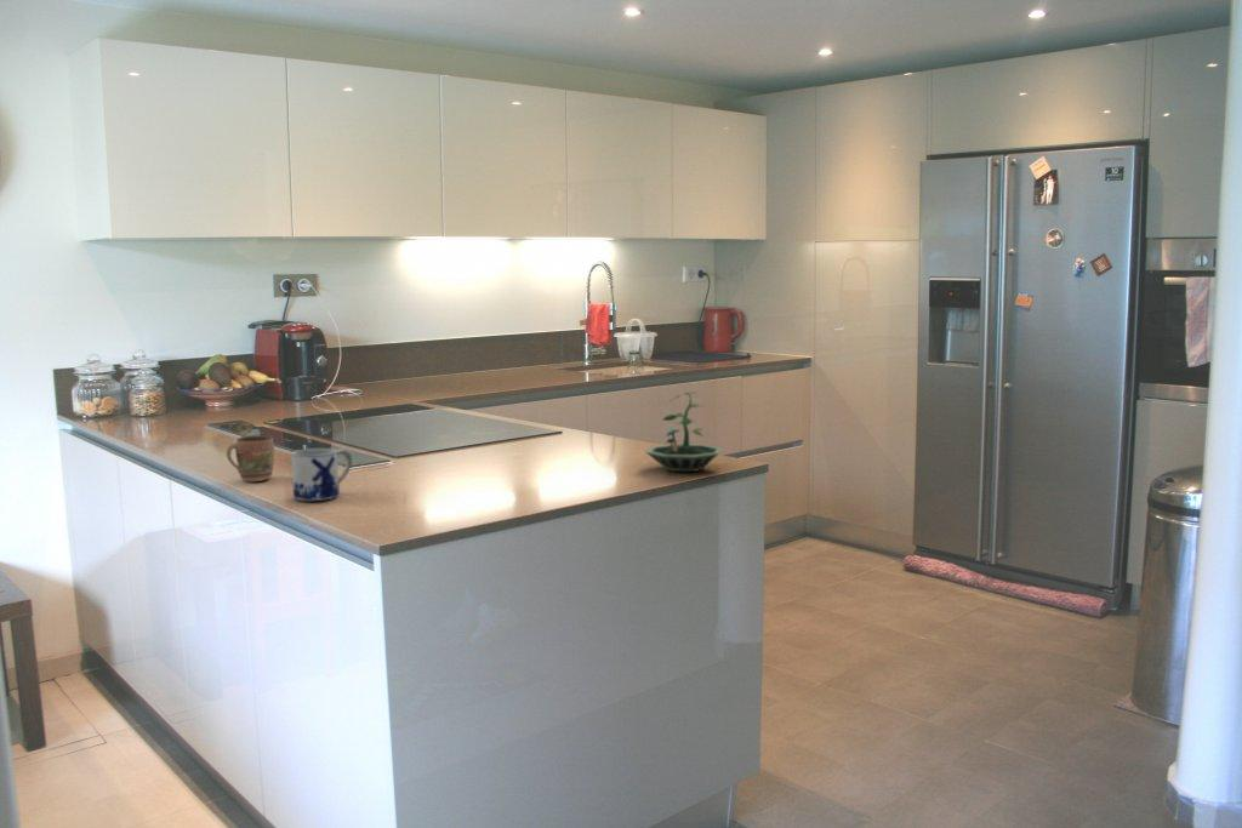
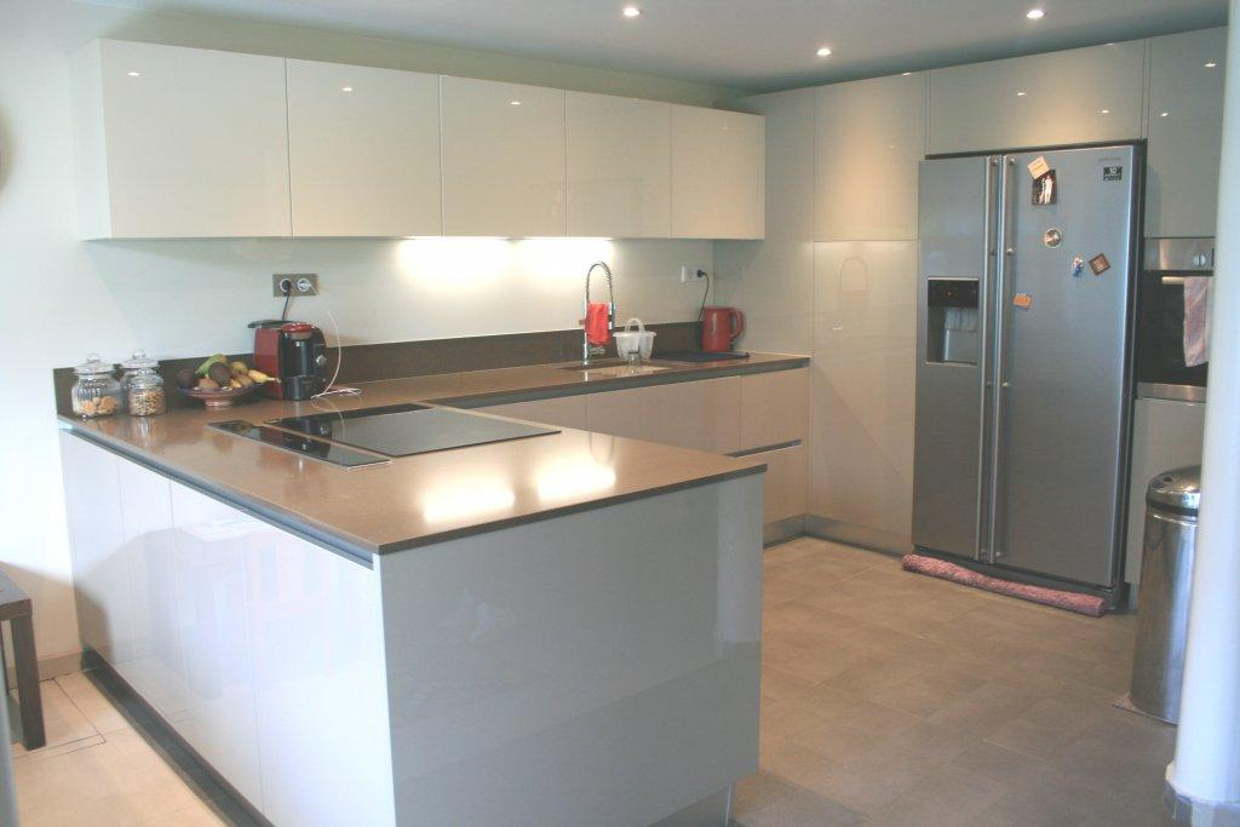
- mug (252, 458)
- mug (320, 473)
- terrarium (686, 407)
